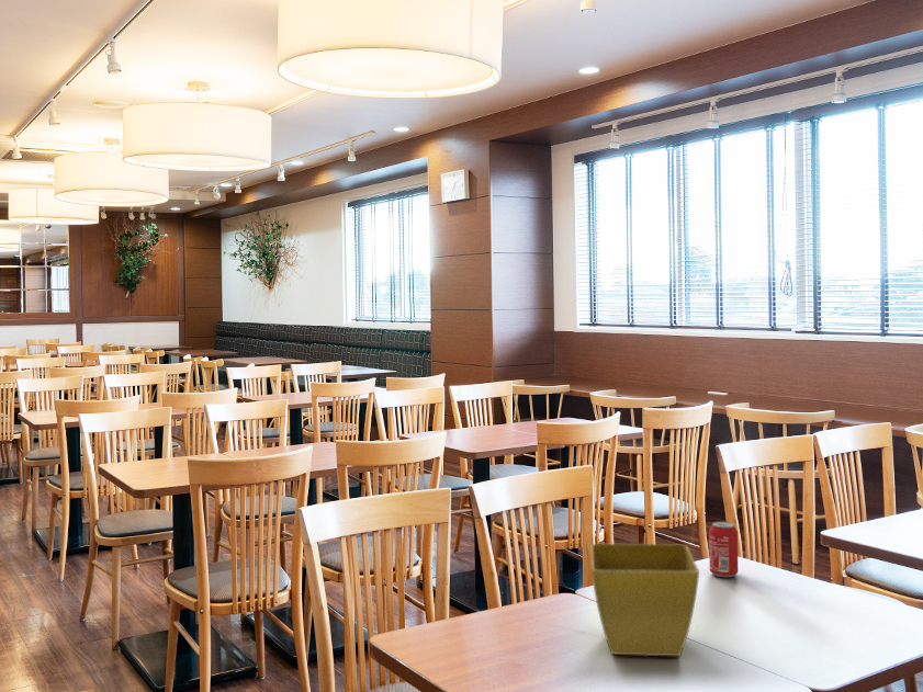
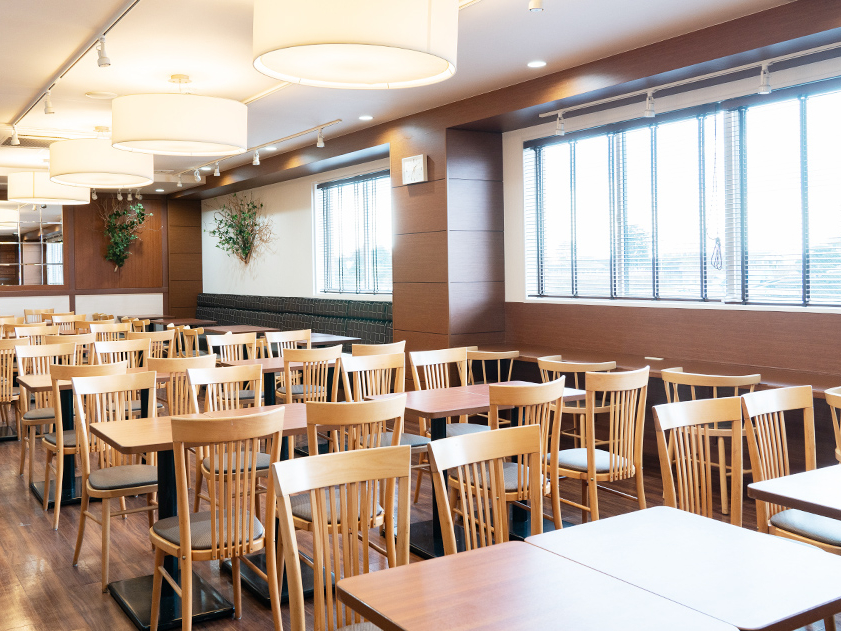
- flower pot (642, 600)
- beverage can (723, 548)
